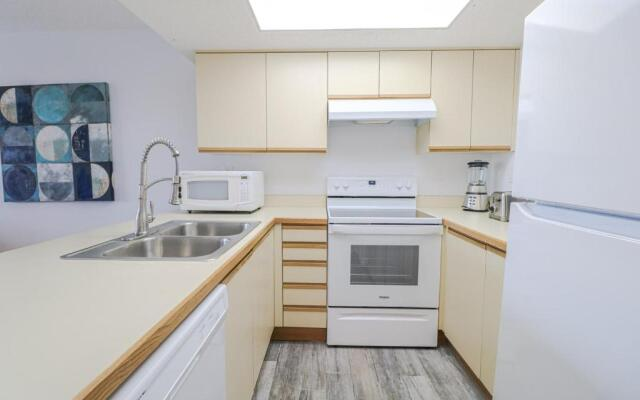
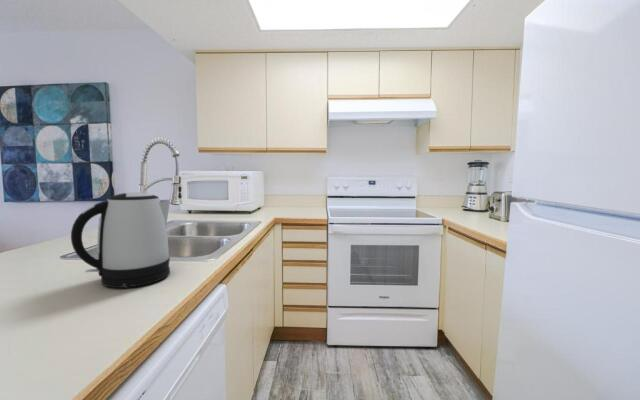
+ kettle (125, 236)
